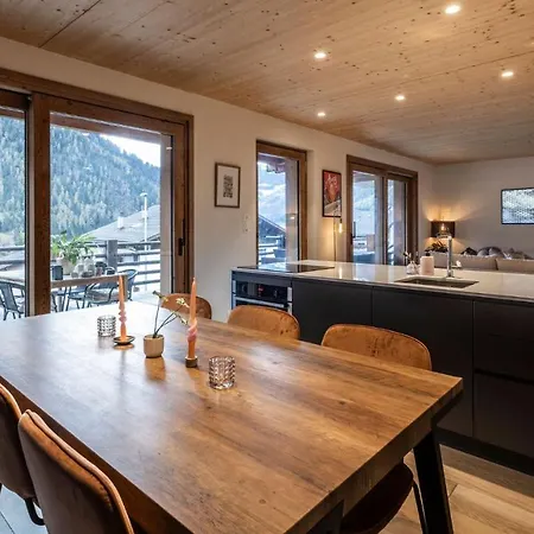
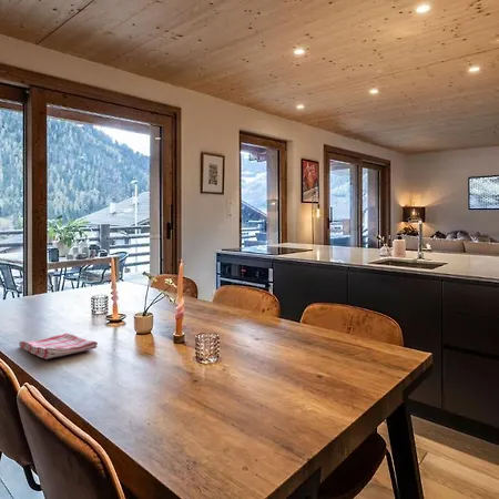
+ dish towel (58, 343)
